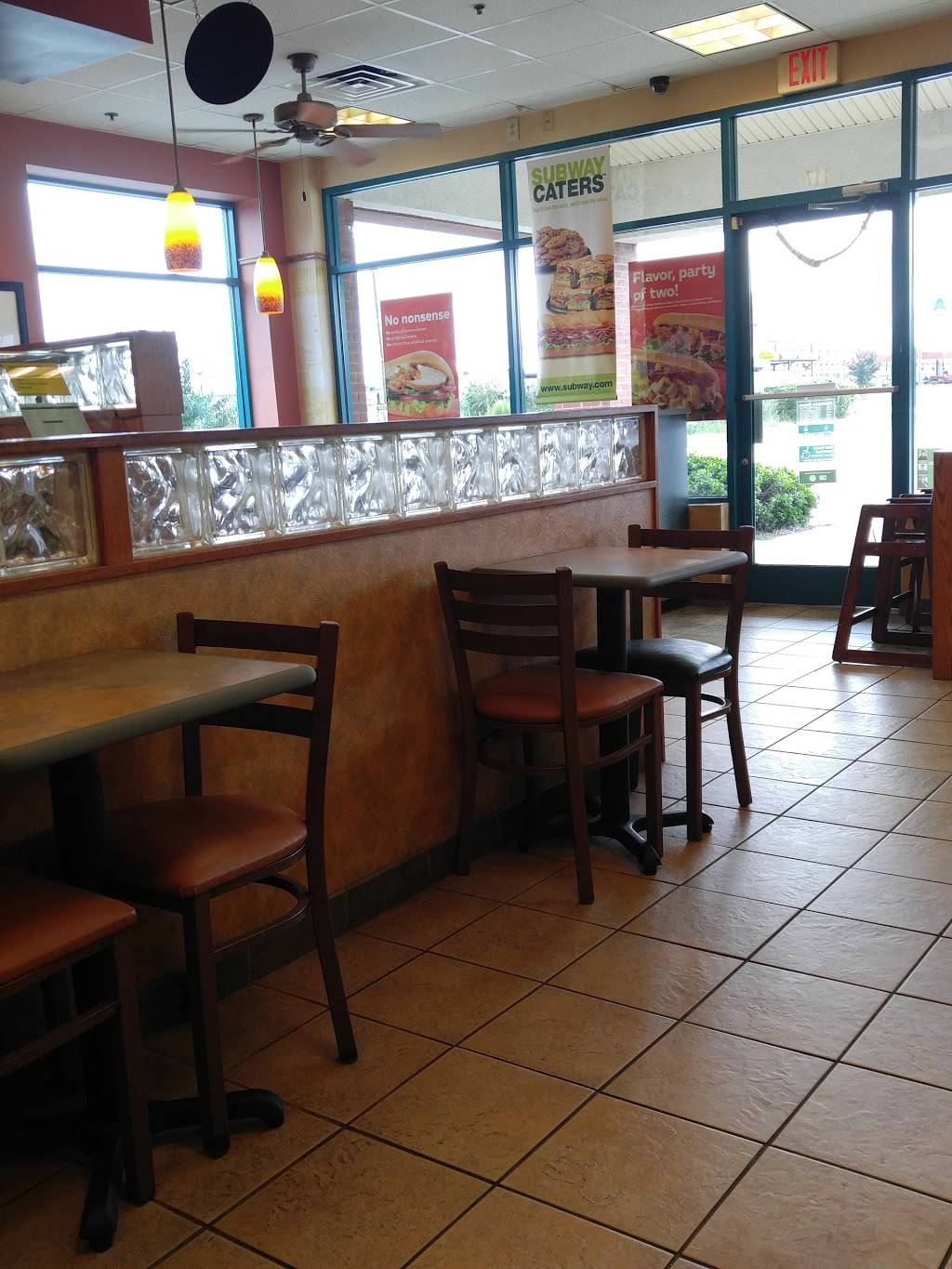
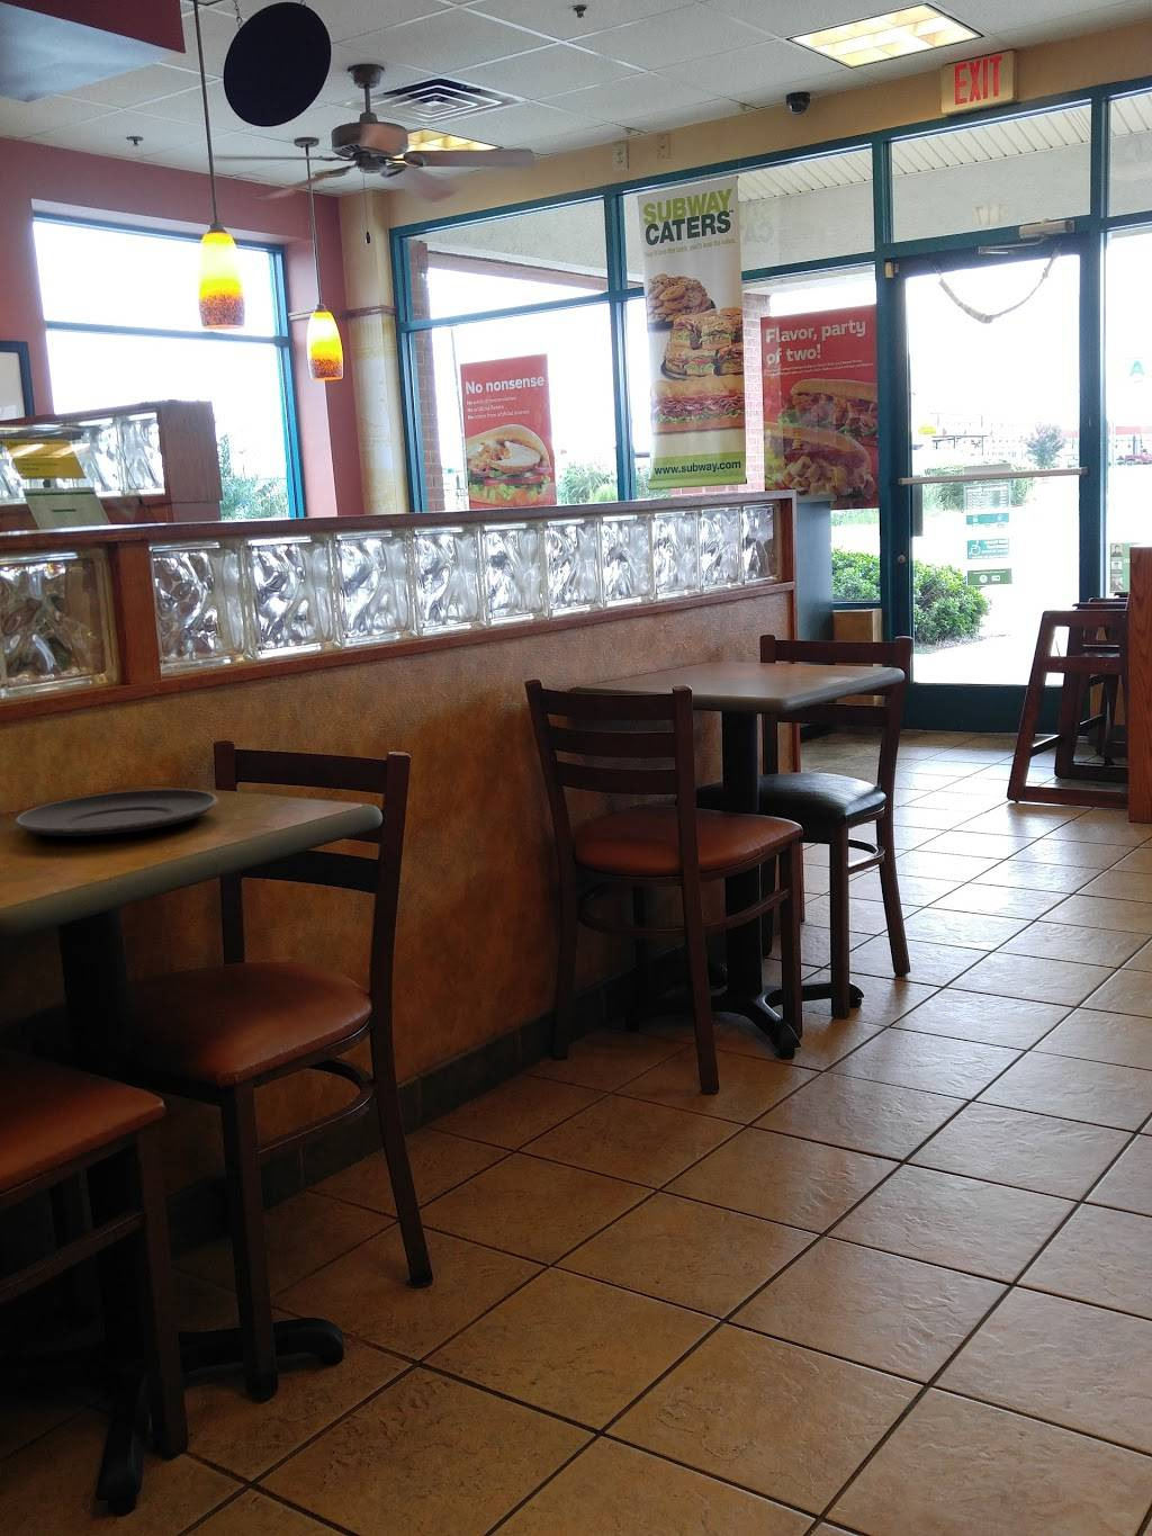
+ plate (119, 815)
